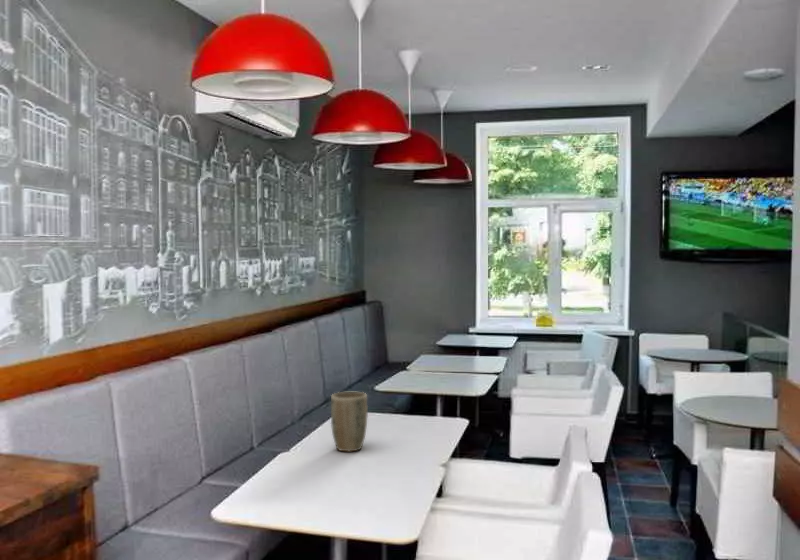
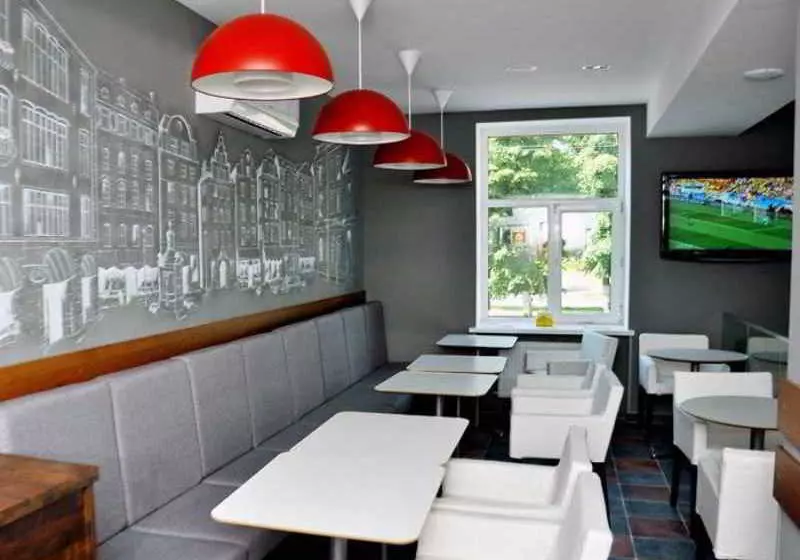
- plant pot (349, 421)
